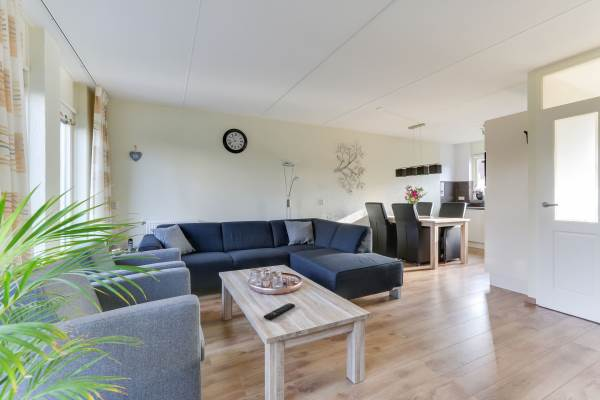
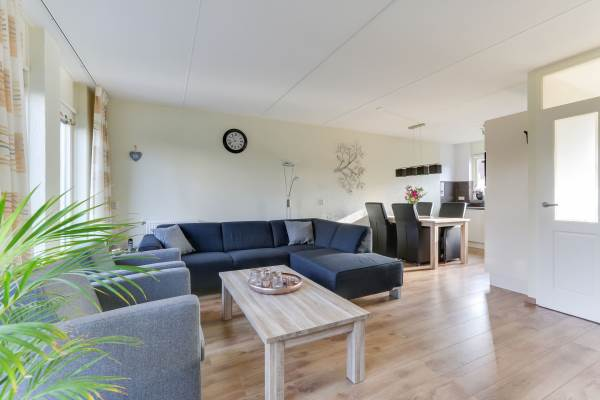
- remote control (280, 311)
